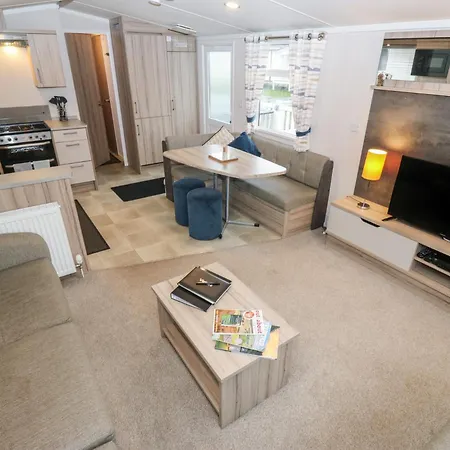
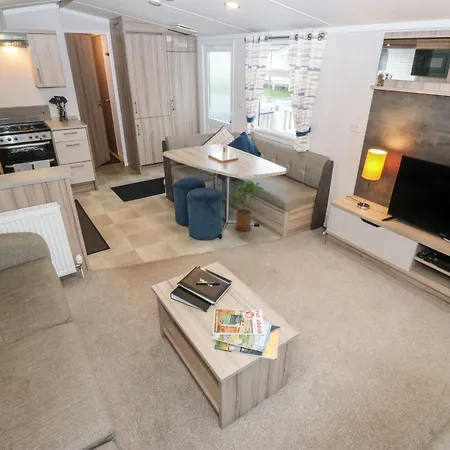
+ house plant (244, 205)
